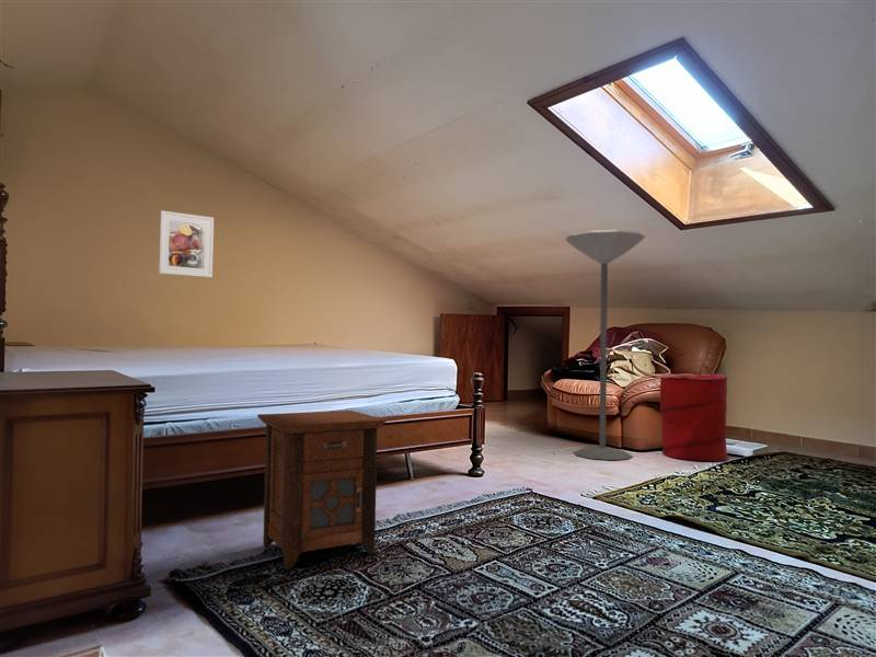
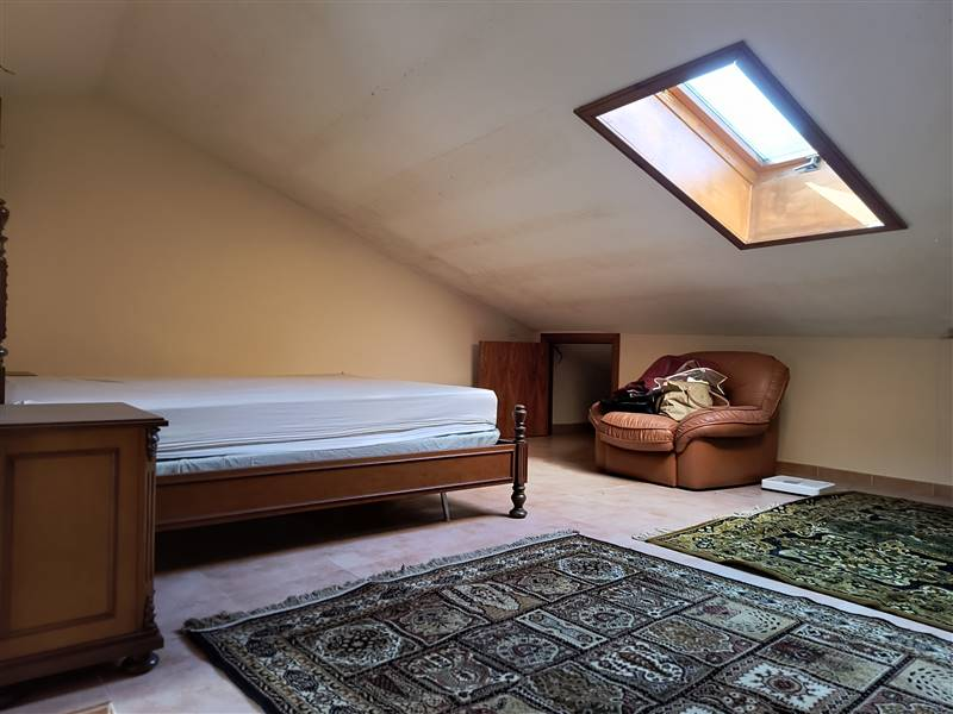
- laundry hamper (692, 414)
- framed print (186, 244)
- floor lamp (603, 345)
- nightstand (319, 483)
